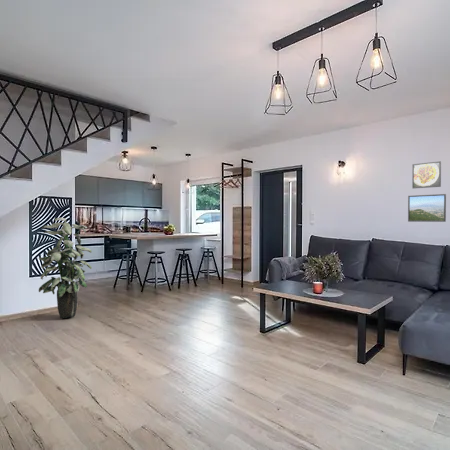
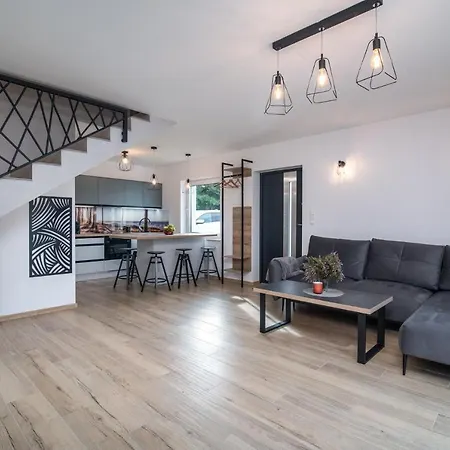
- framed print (426, 175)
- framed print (426, 208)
- indoor plant (64, 267)
